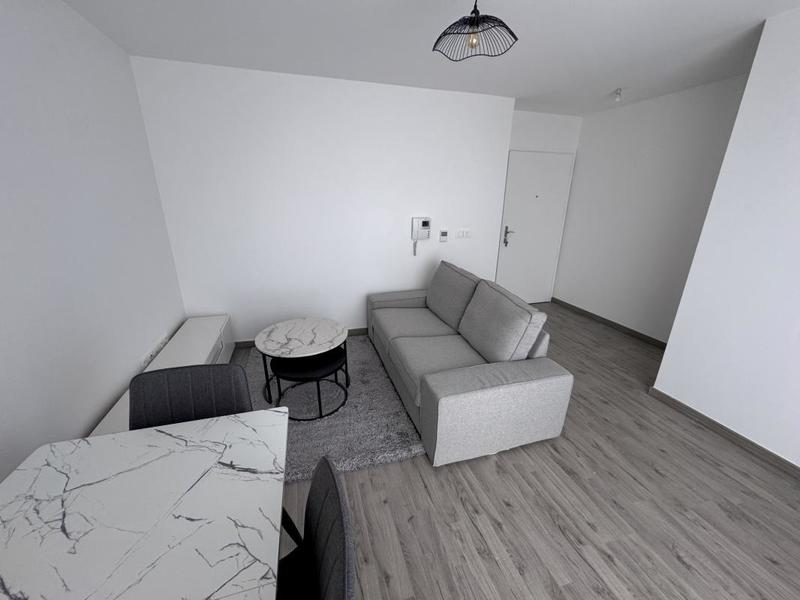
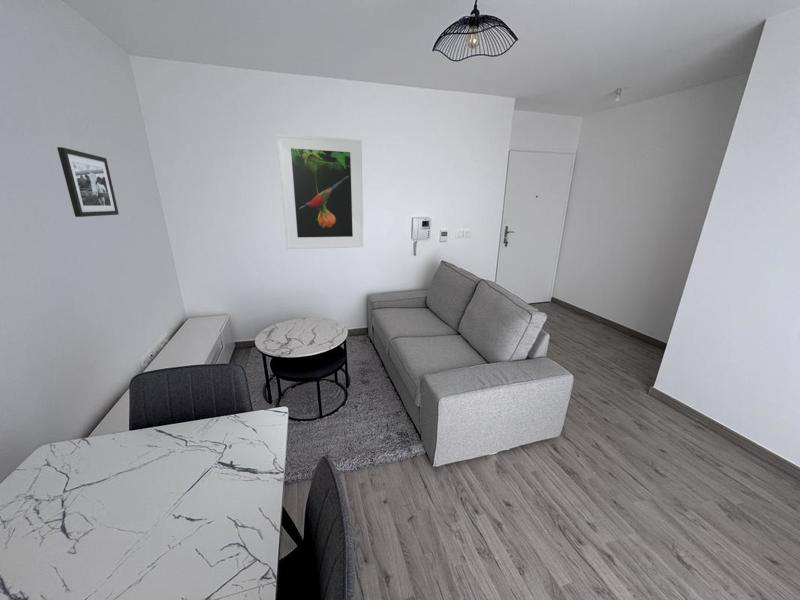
+ picture frame (91, 185)
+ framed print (323, 195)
